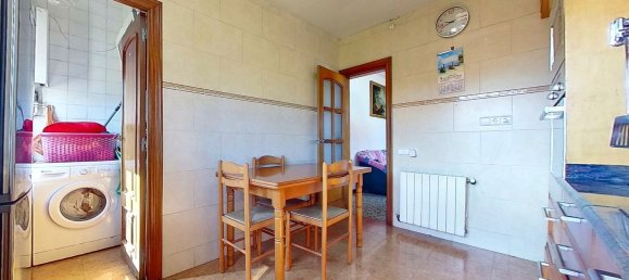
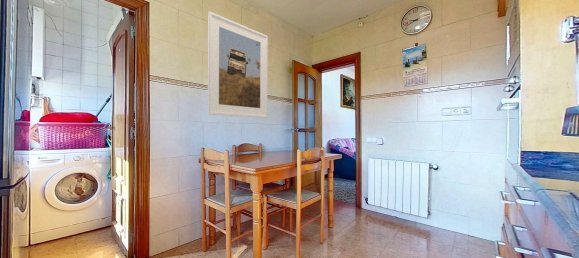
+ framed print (241, 70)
